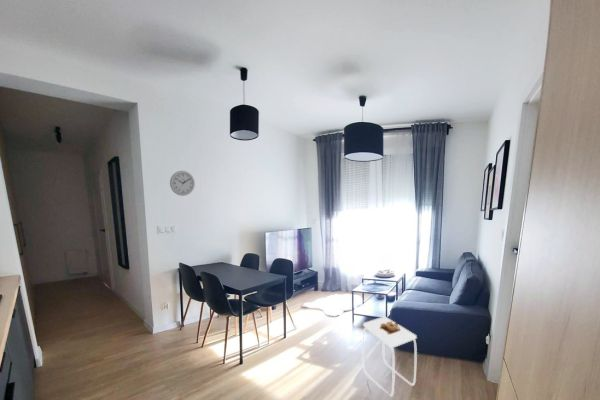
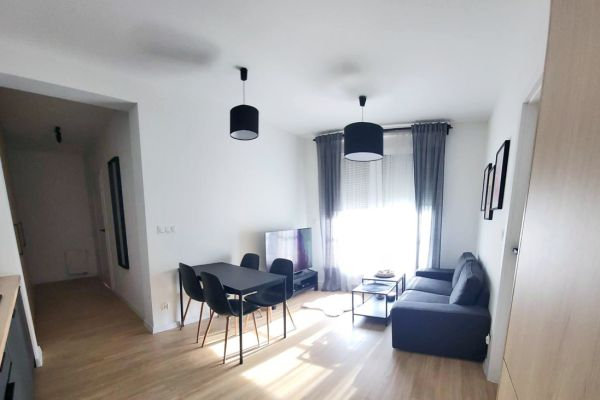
- side table (391, 348)
- wall clock (183, 183)
